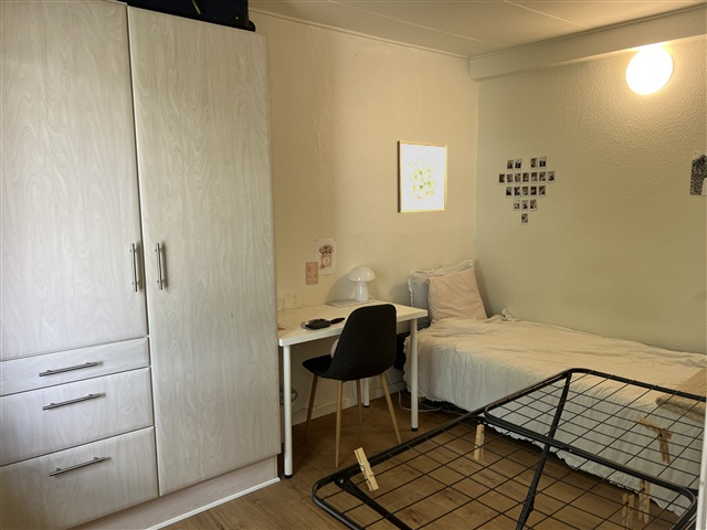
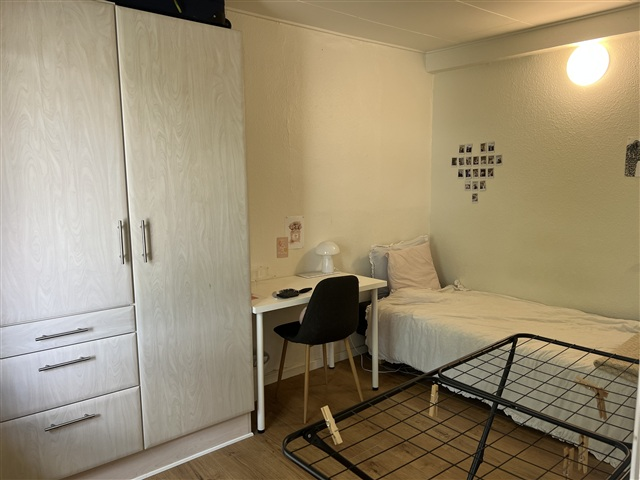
- wall art (422, 178)
